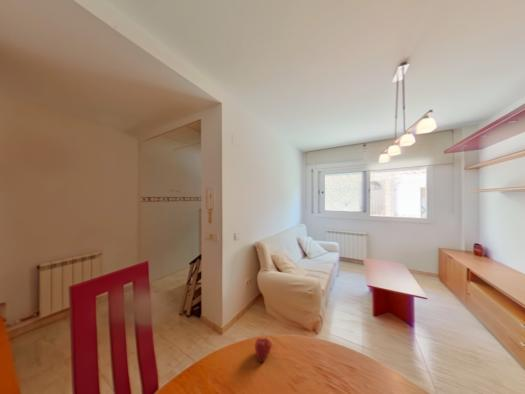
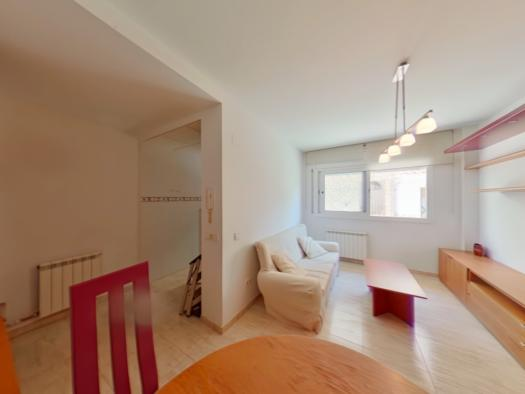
- fruit (262, 346)
